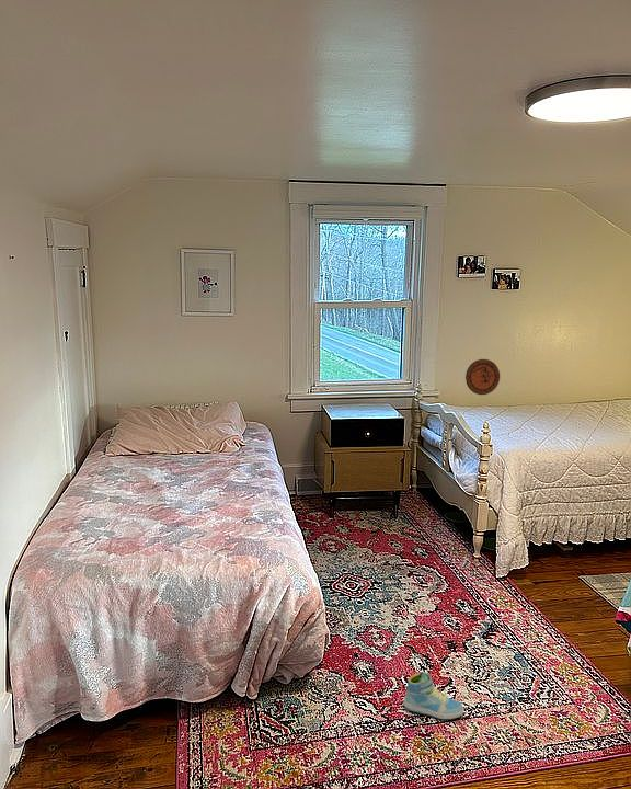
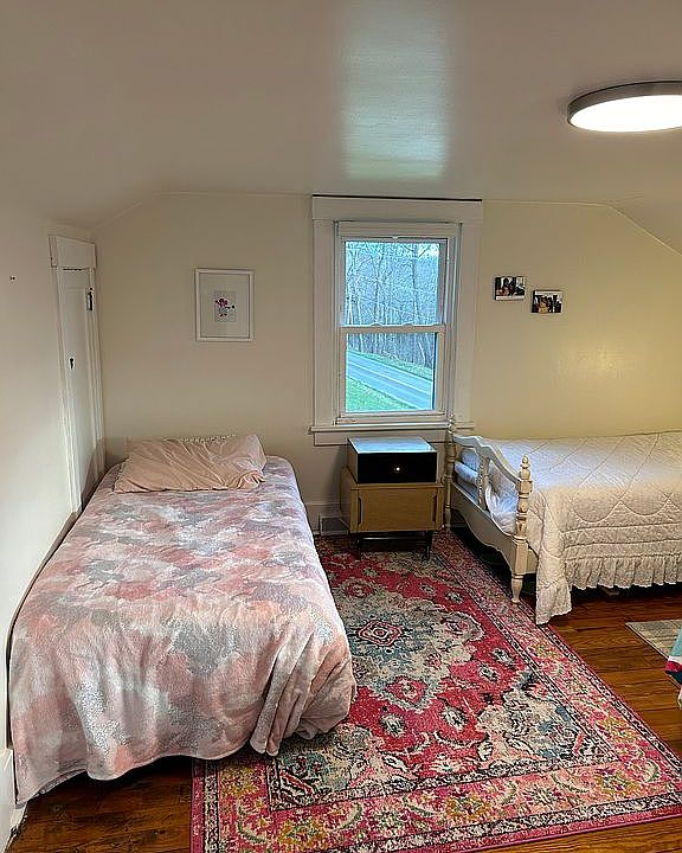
- sneaker (434, 693)
- decorative plate (482, 376)
